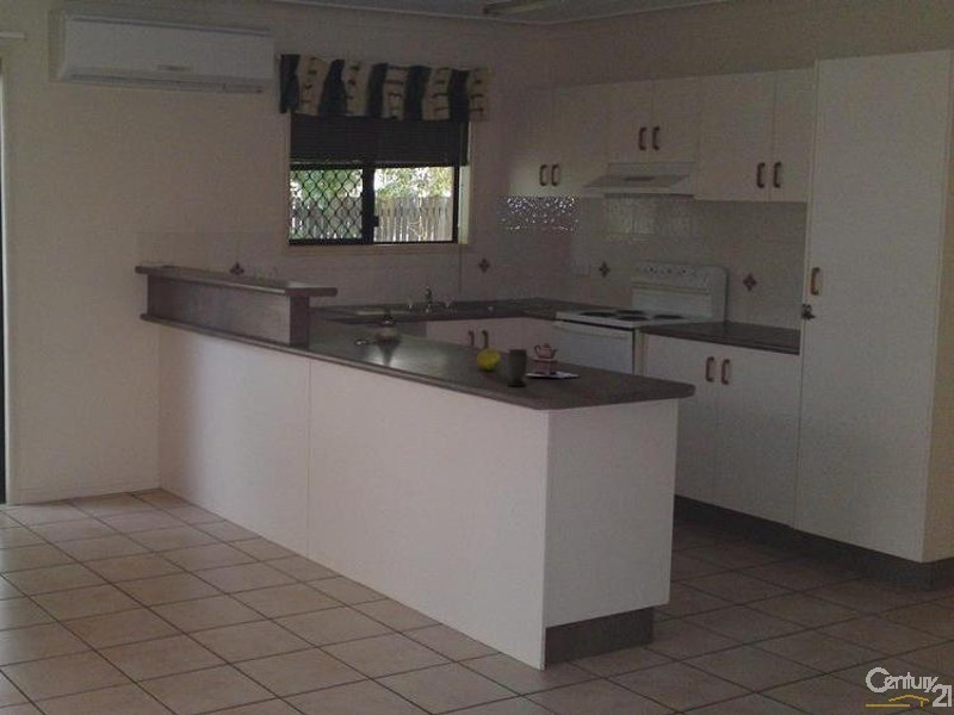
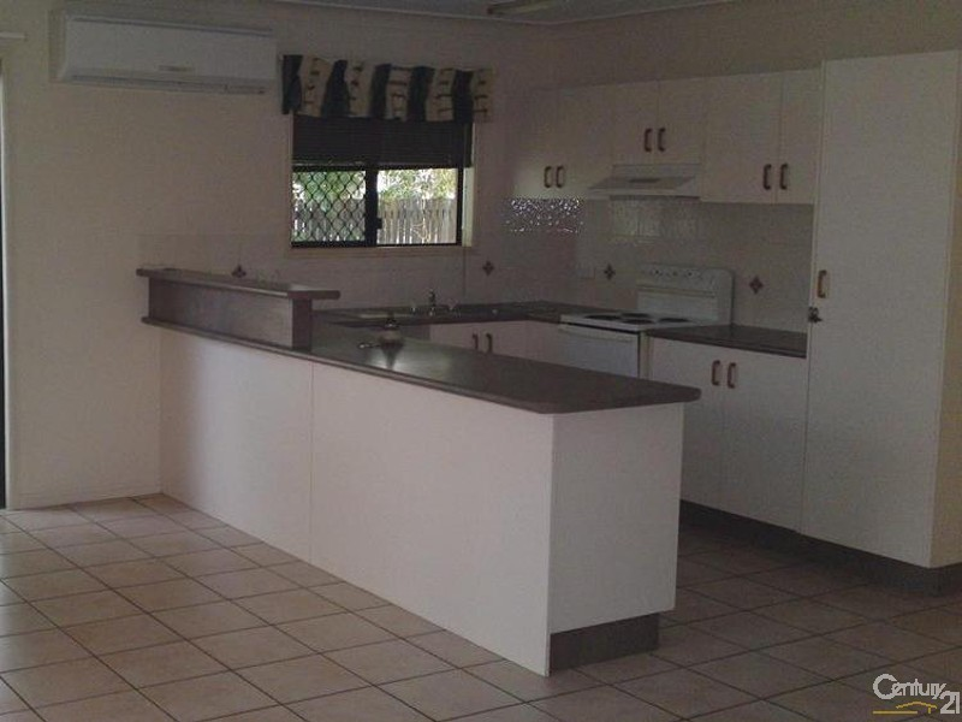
- teapot (546, 359)
- cup (516, 367)
- fruit (488, 359)
